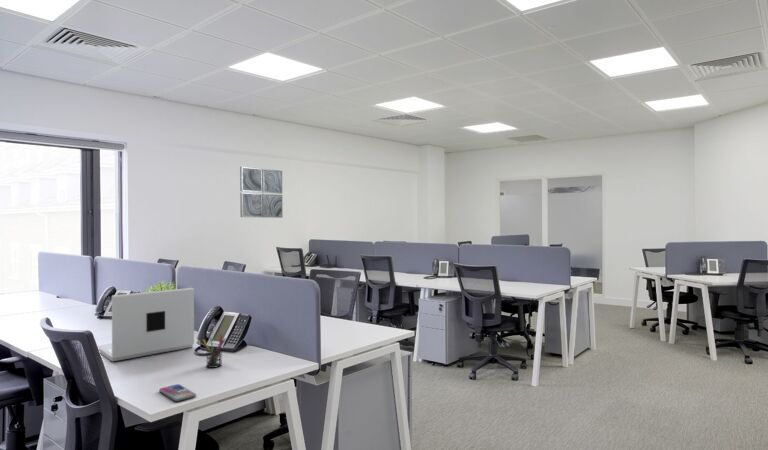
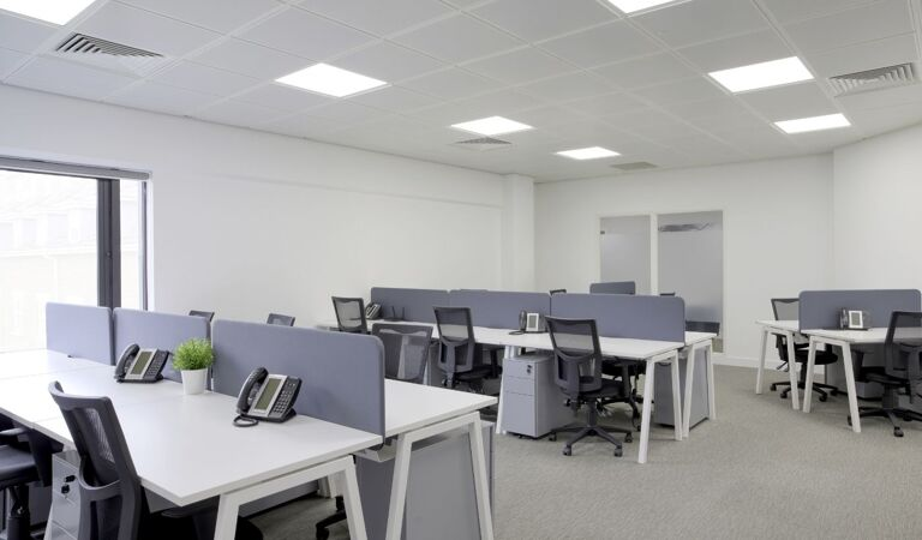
- pen holder (214, 350)
- laptop (145, 318)
- smartphone (177, 392)
- wall art (262, 192)
